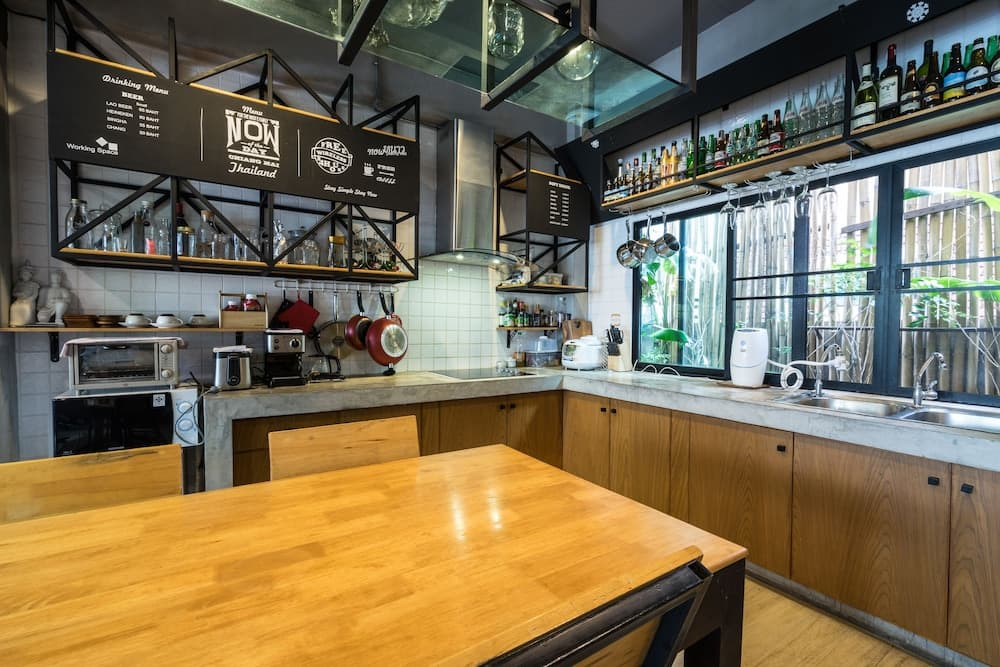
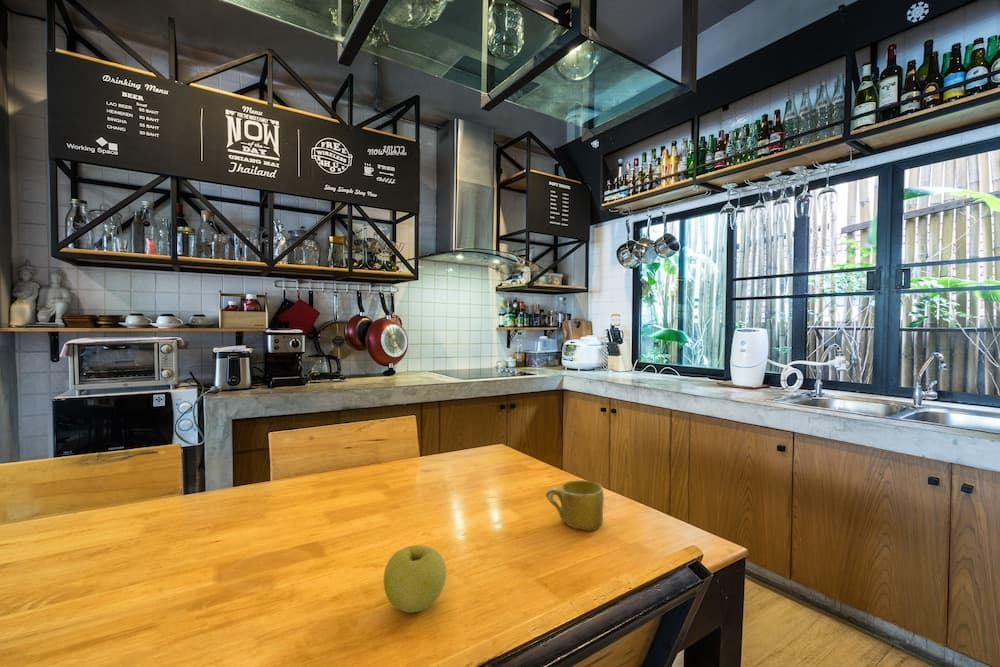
+ apple (415, 579)
+ mug (574, 503)
